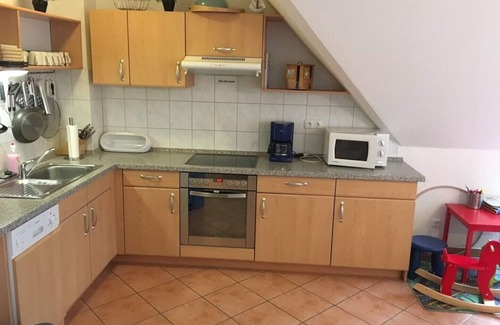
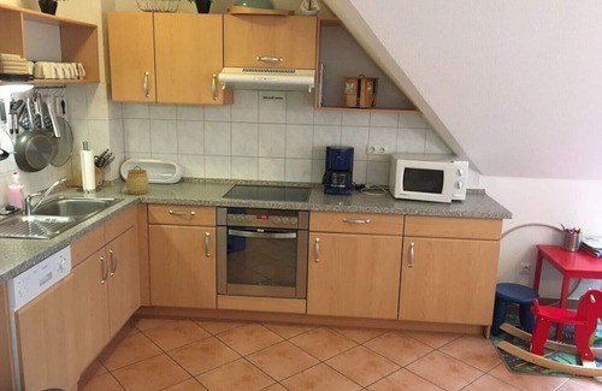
+ jar (137, 179)
